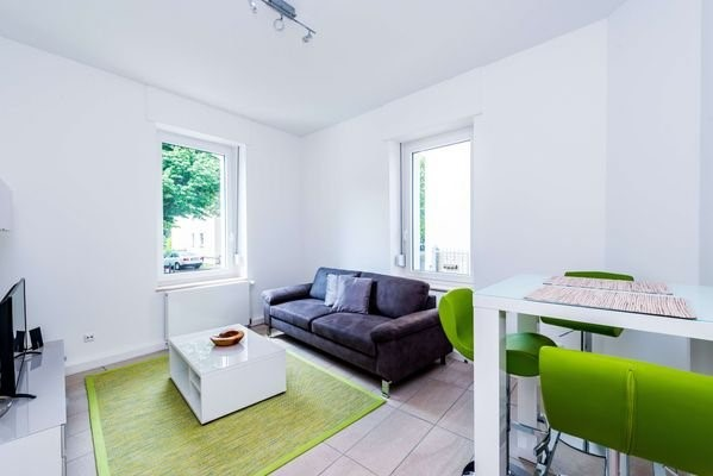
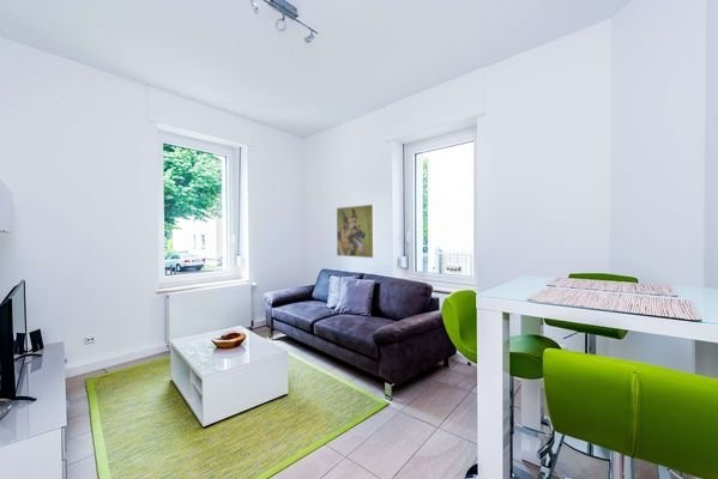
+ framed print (354, 231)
